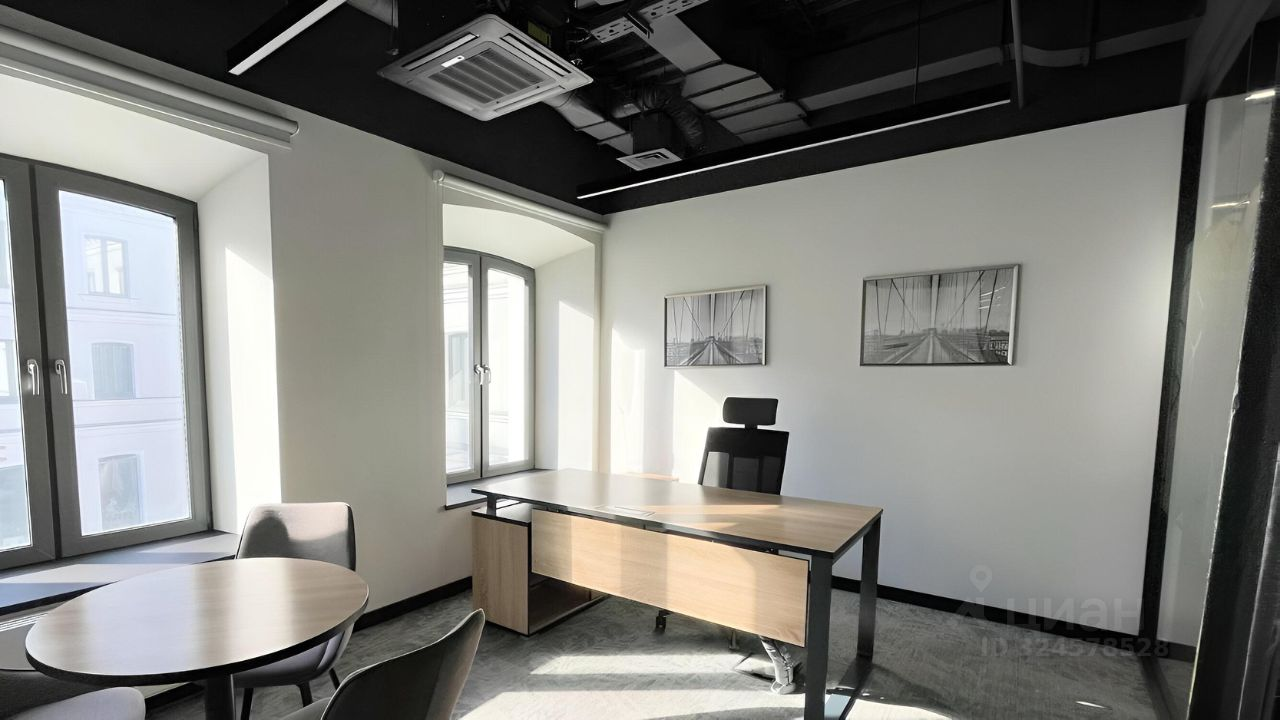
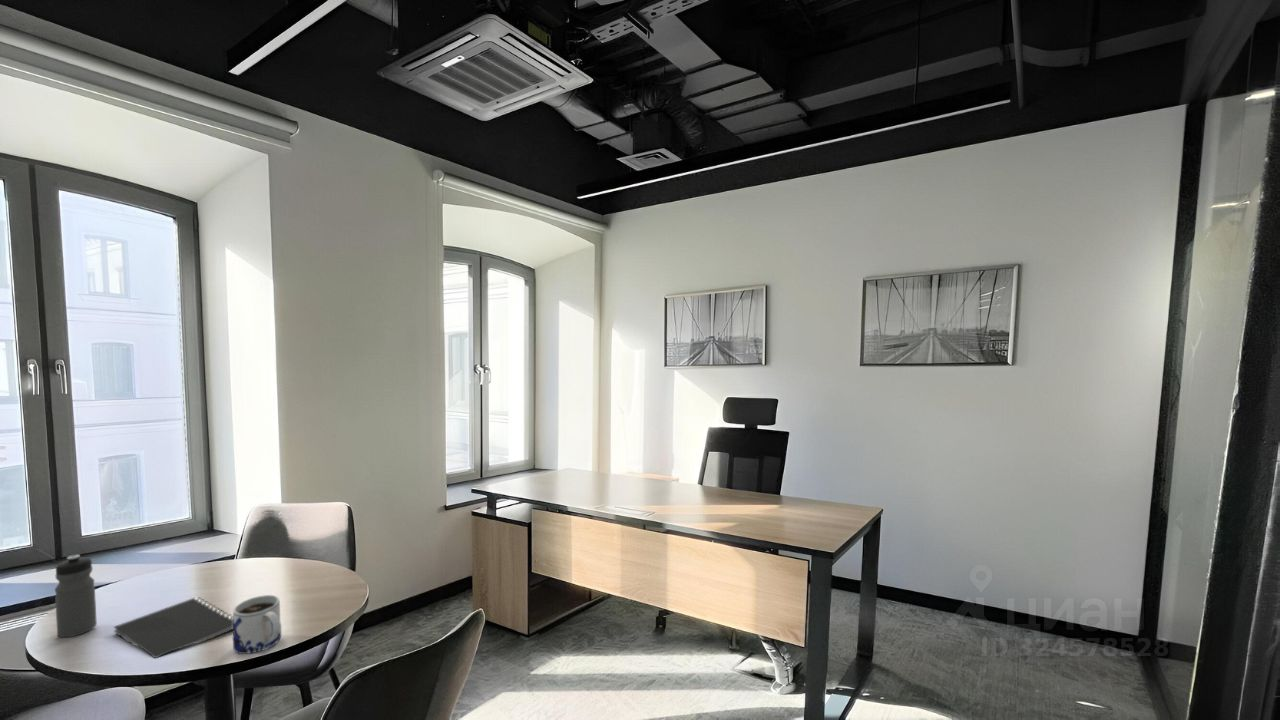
+ water bottle (75, 593)
+ mug (260, 625)
+ notebook (179, 626)
